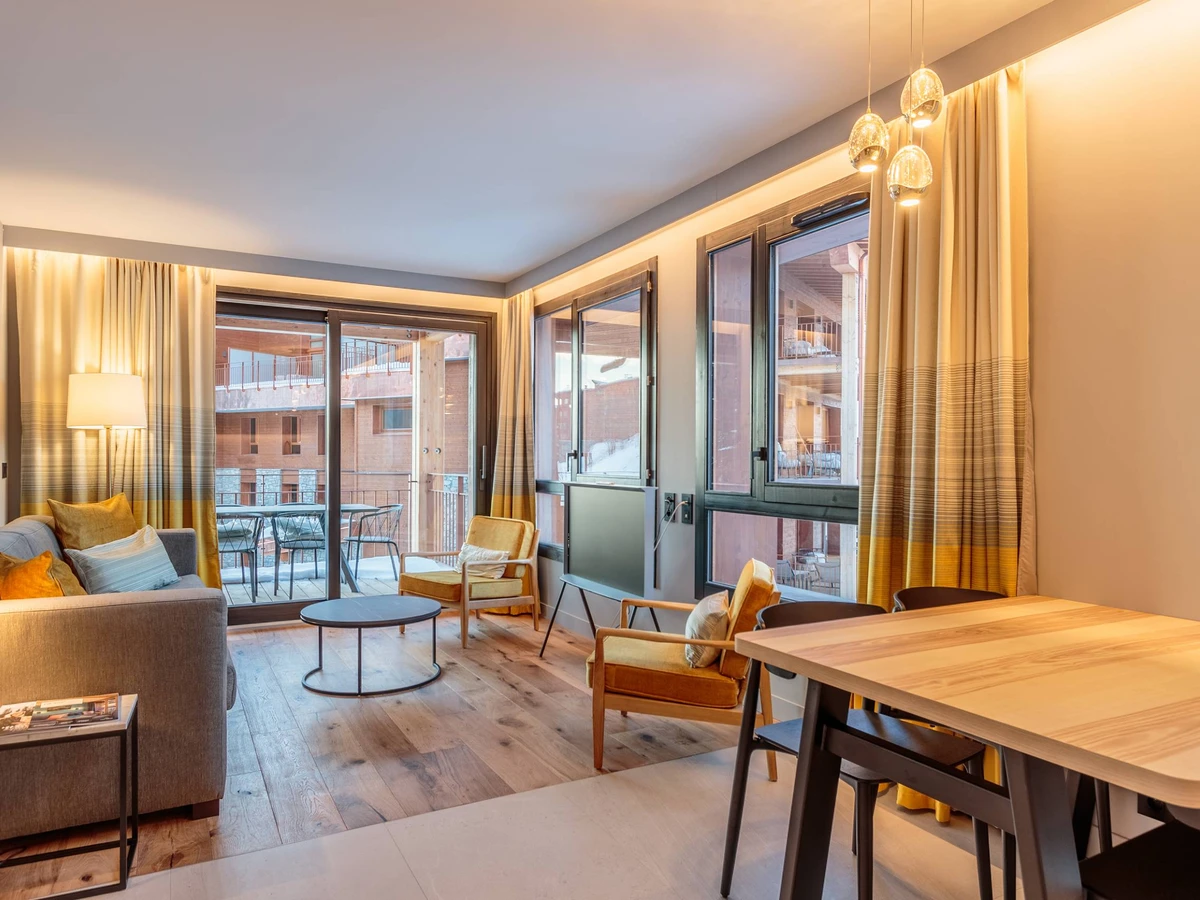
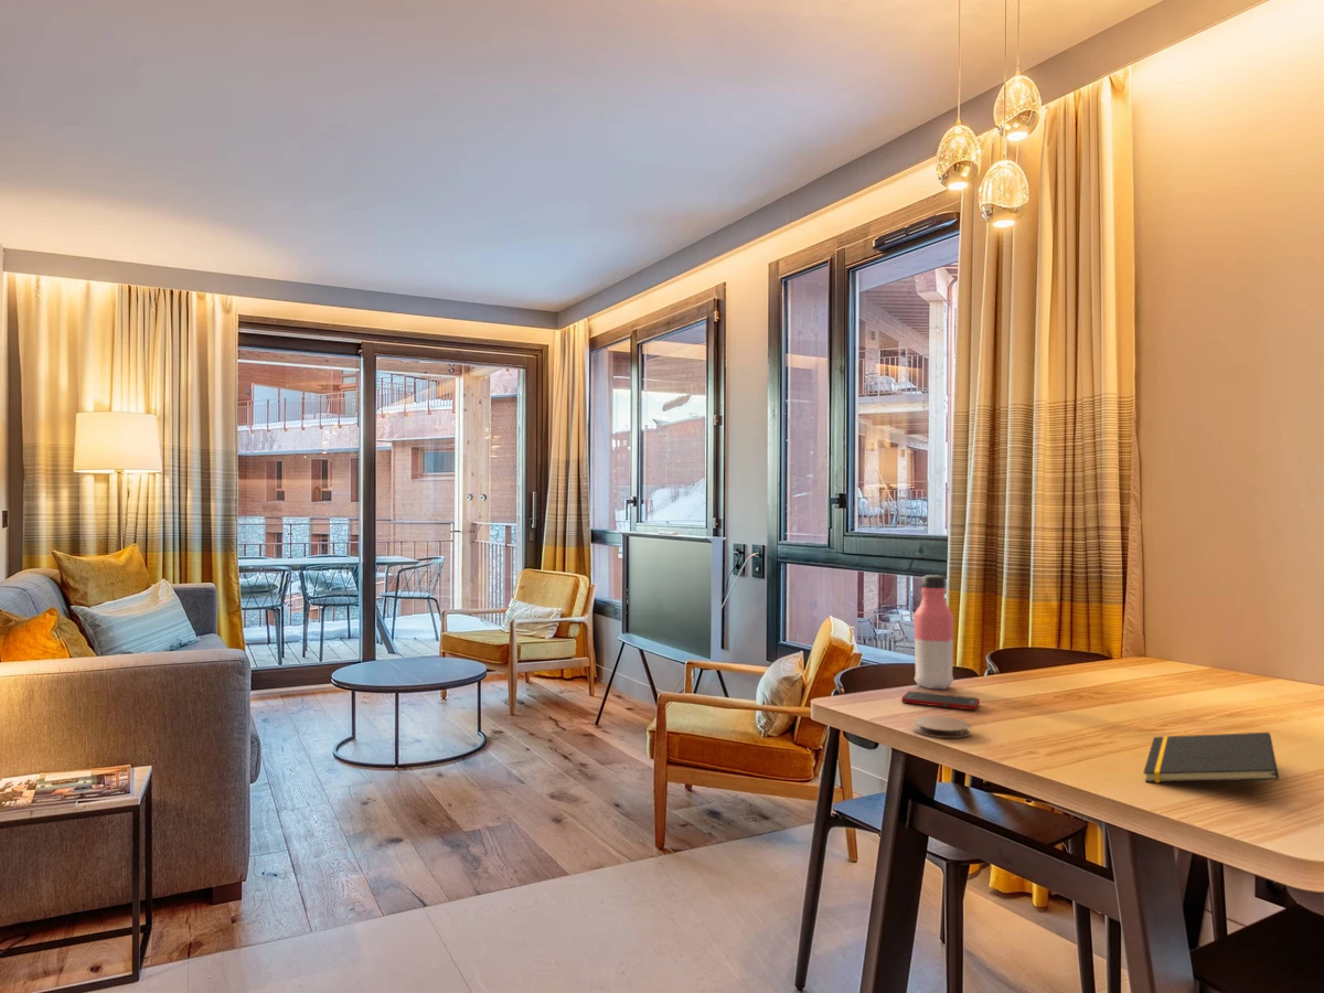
+ cell phone (940, 700)
+ water bottle (933, 630)
+ coaster (941, 726)
+ notepad (1209, 756)
